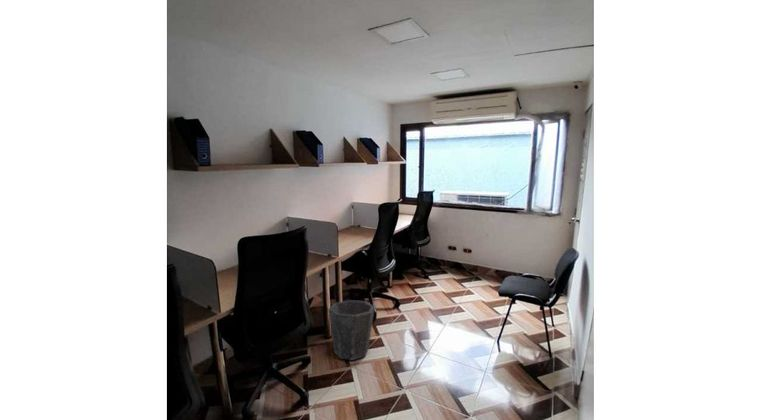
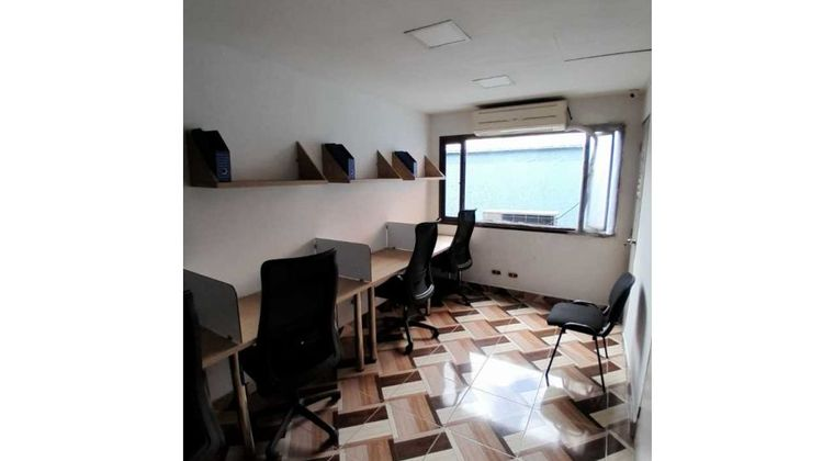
- waste bin (351, 329)
